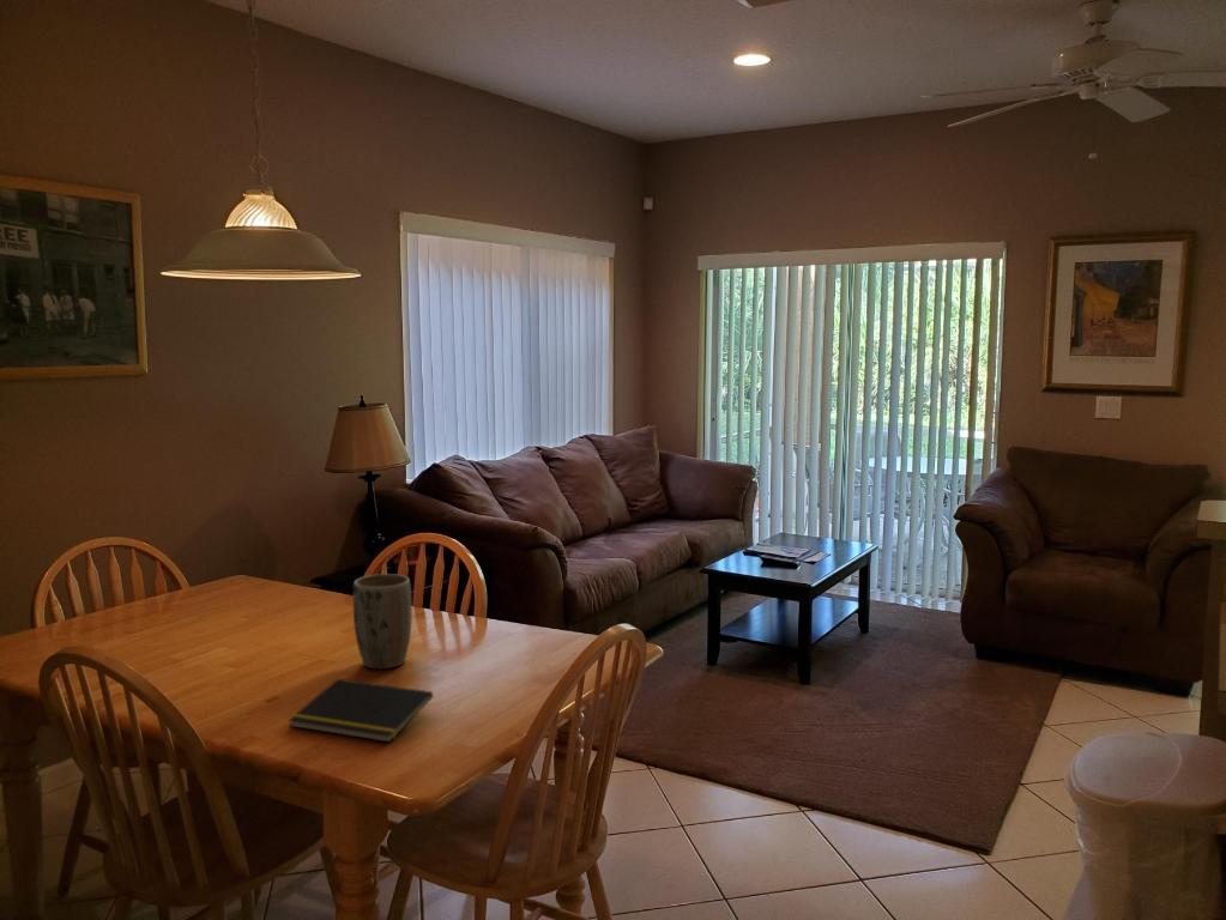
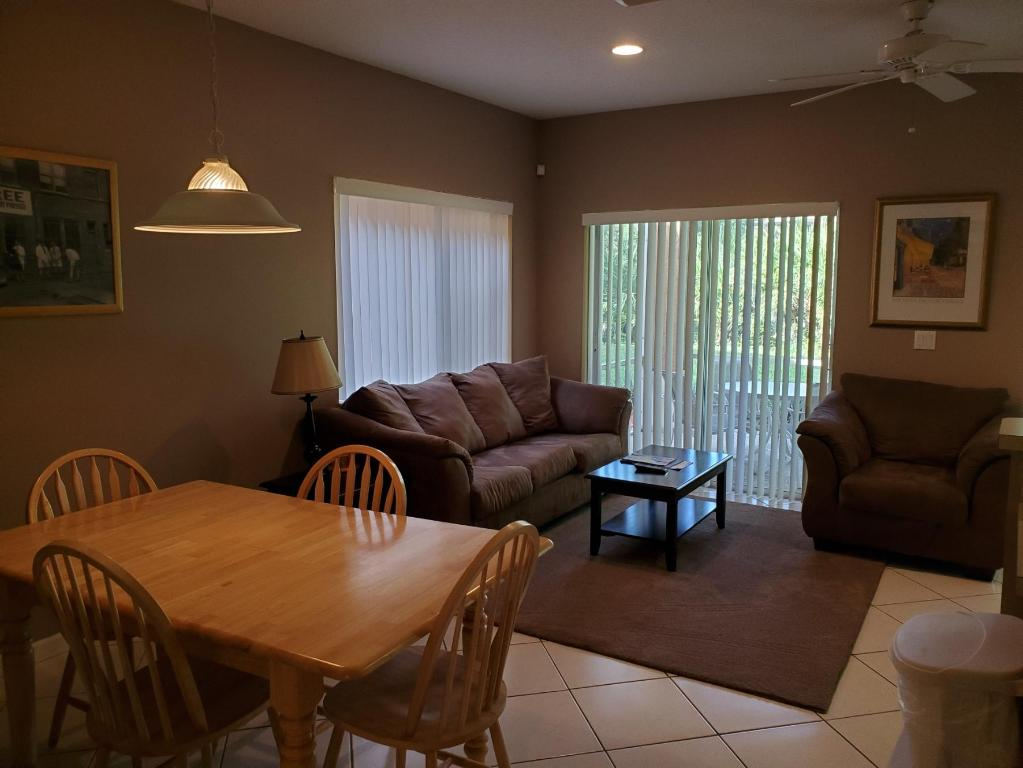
- notepad (362, 708)
- plant pot (382, 621)
